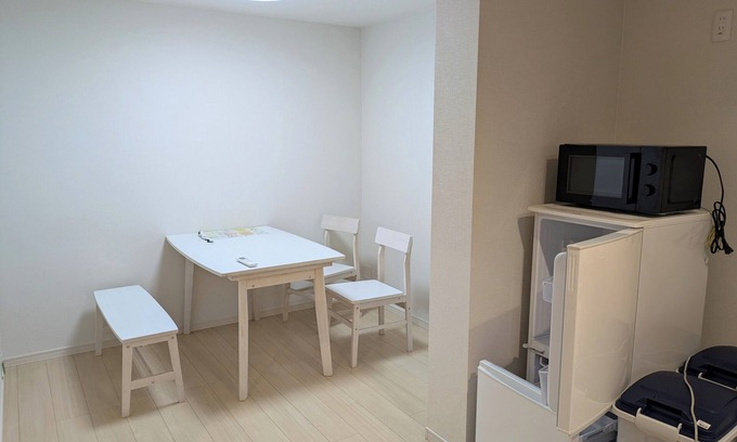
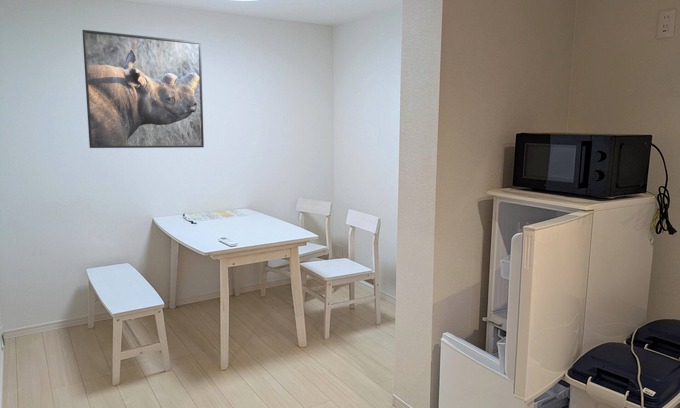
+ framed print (147, 92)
